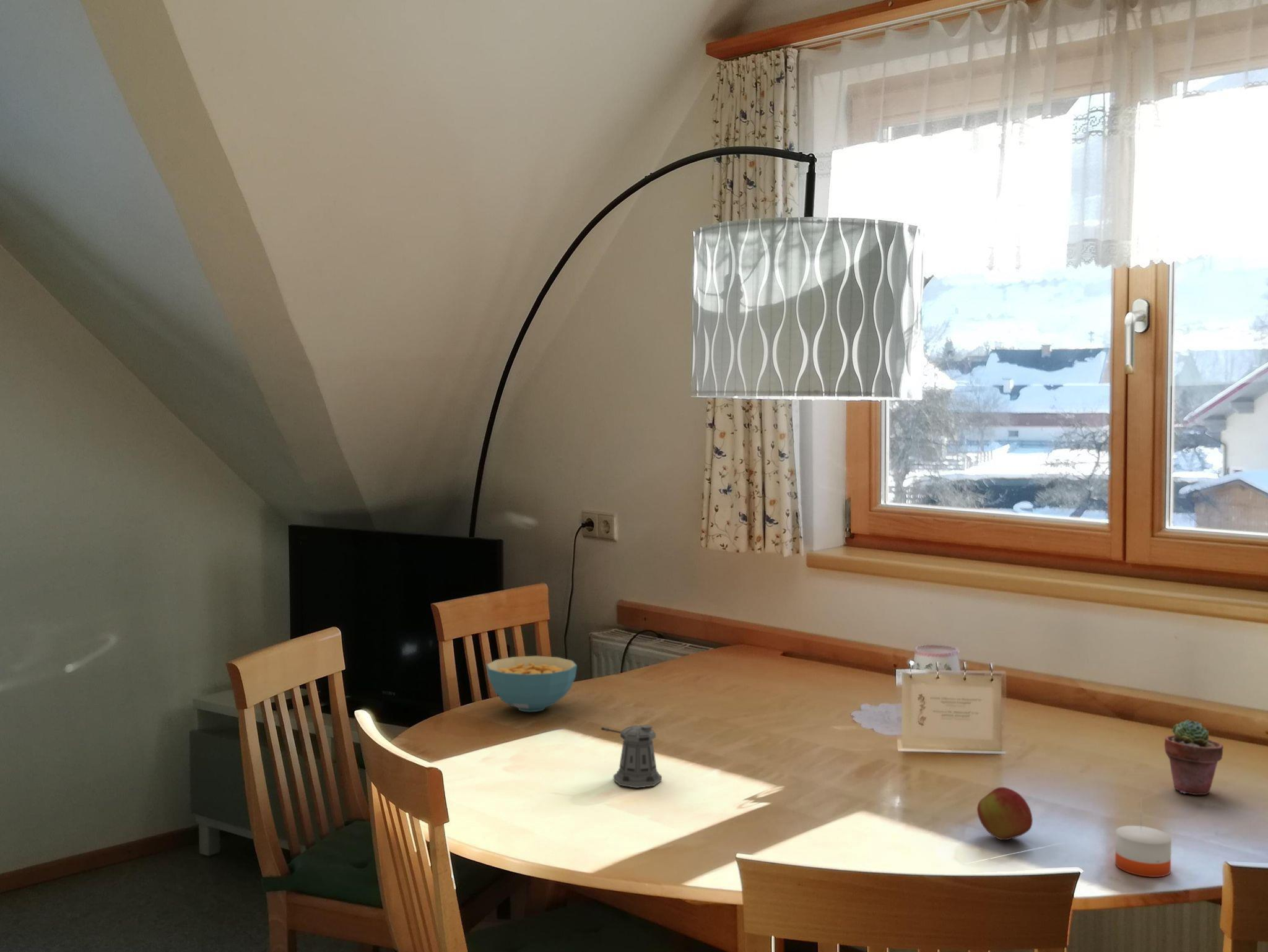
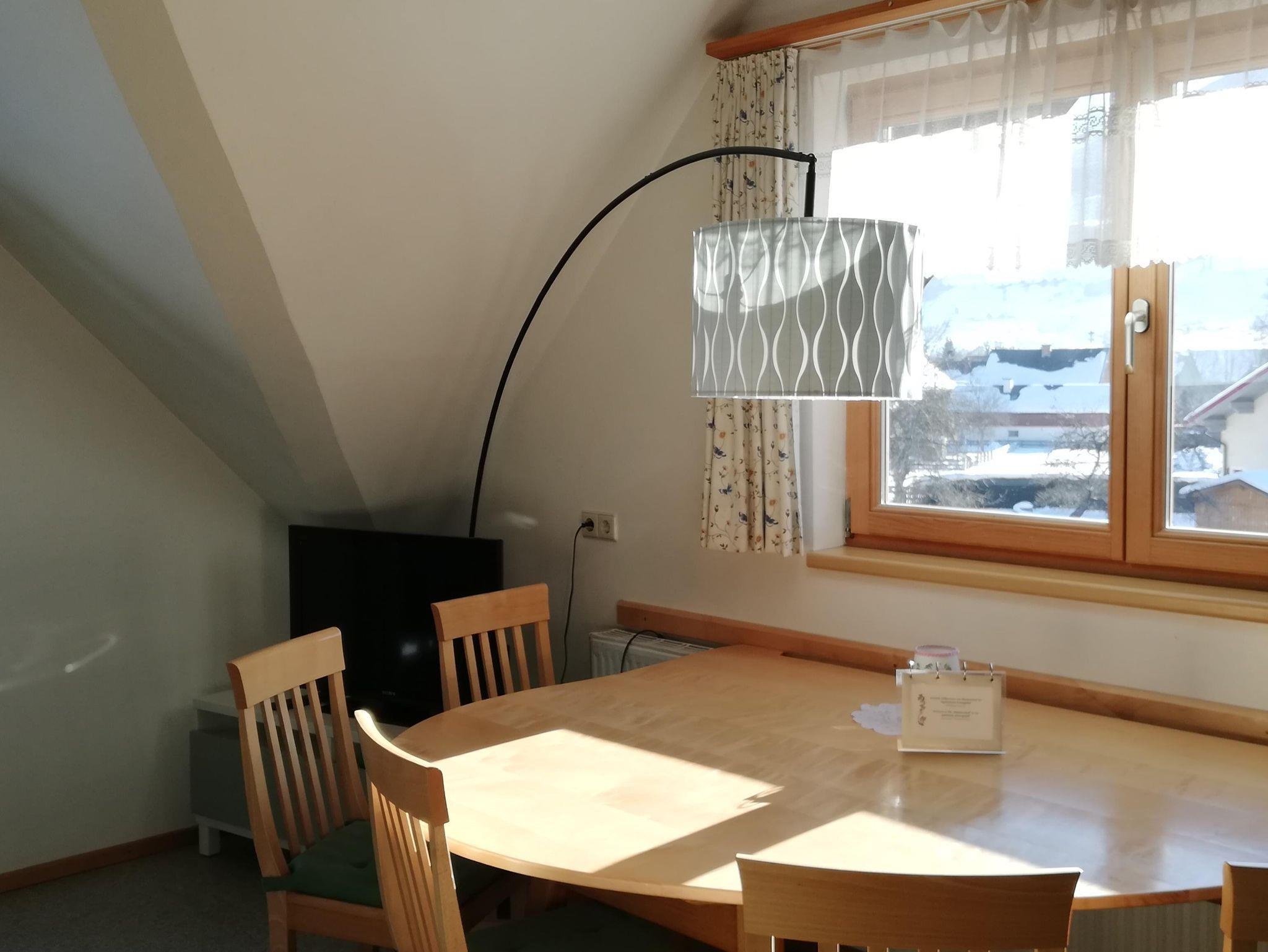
- pepper shaker (633, 751)
- candle (1143, 833)
- apple (1004, 813)
- cereal bowl (531, 686)
- potted succulent (1192, 755)
